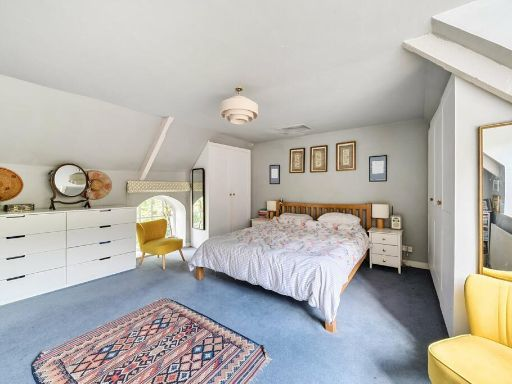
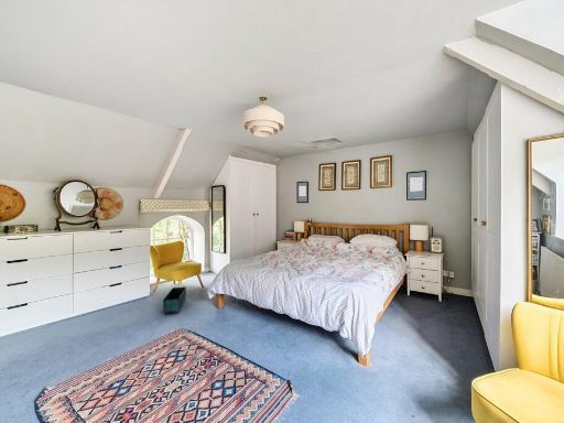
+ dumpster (175, 299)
